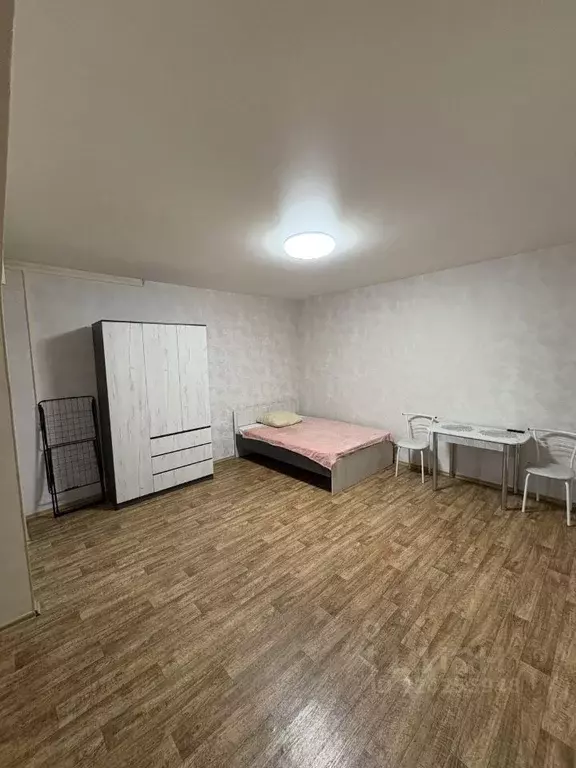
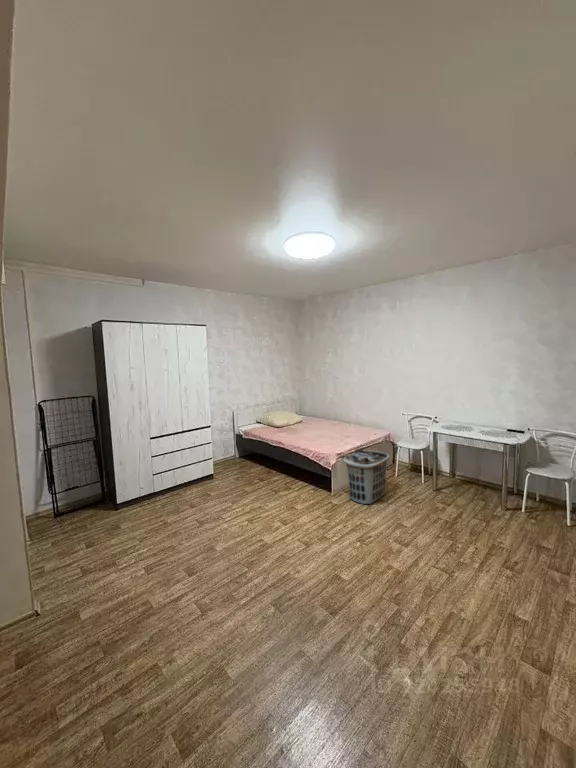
+ clothes hamper (366, 472)
